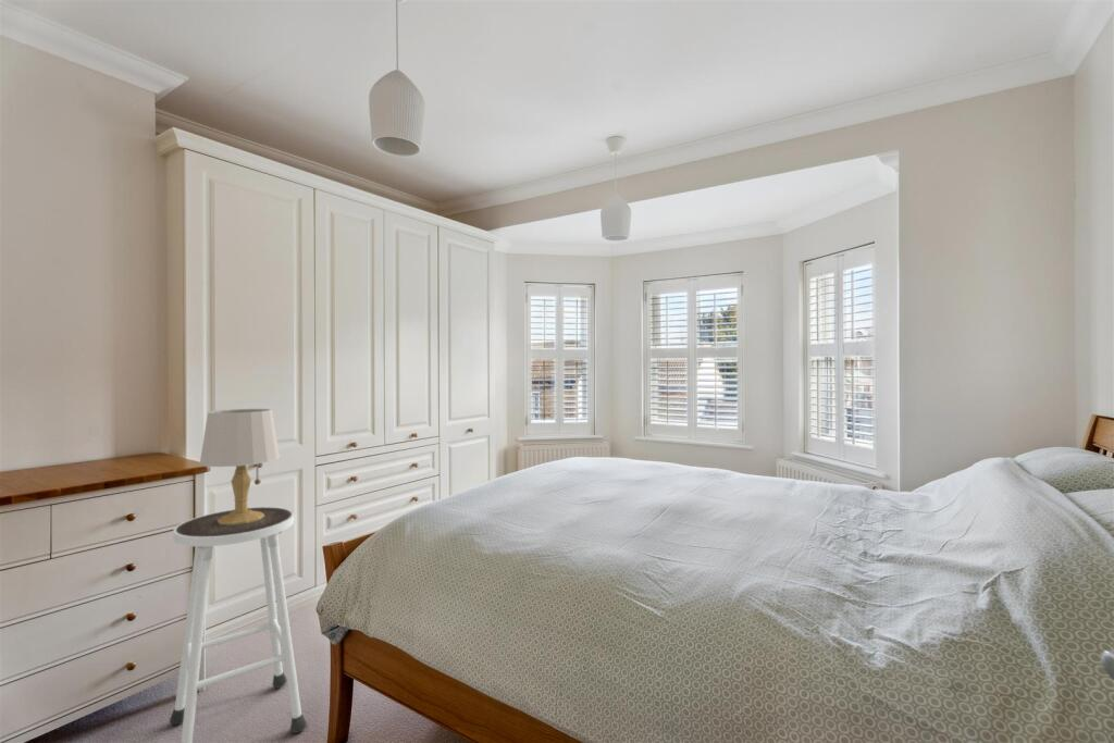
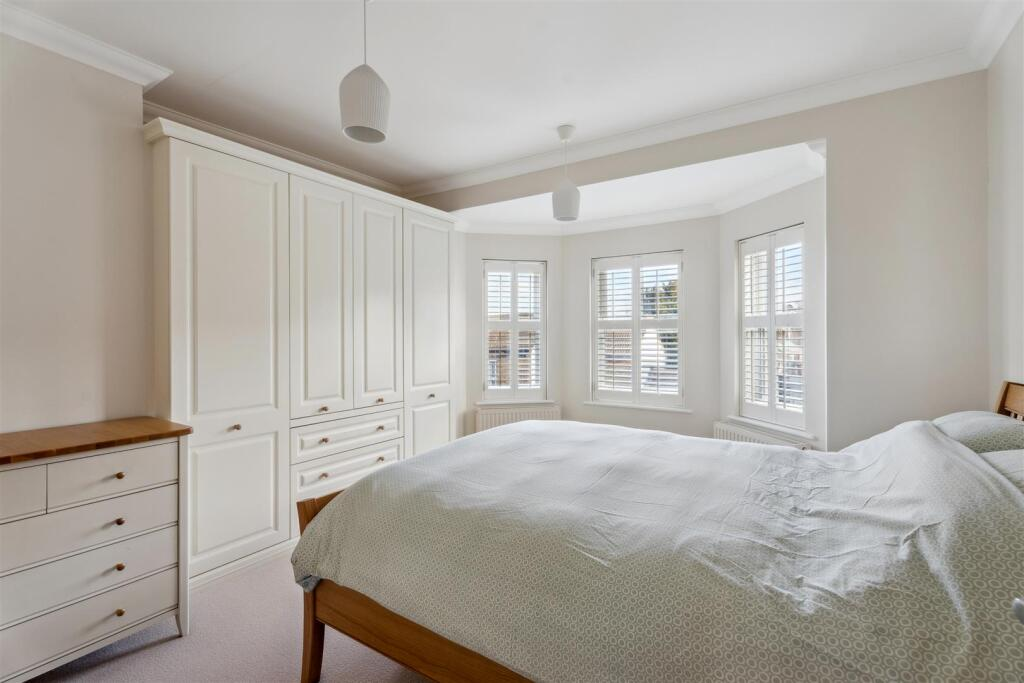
- table lamp (240, 463)
- stool (237, 632)
